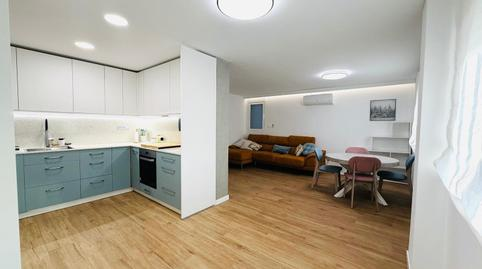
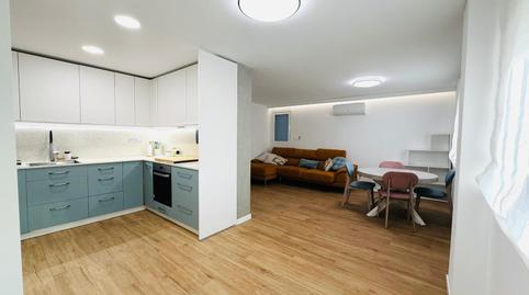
- wall art (382, 110)
